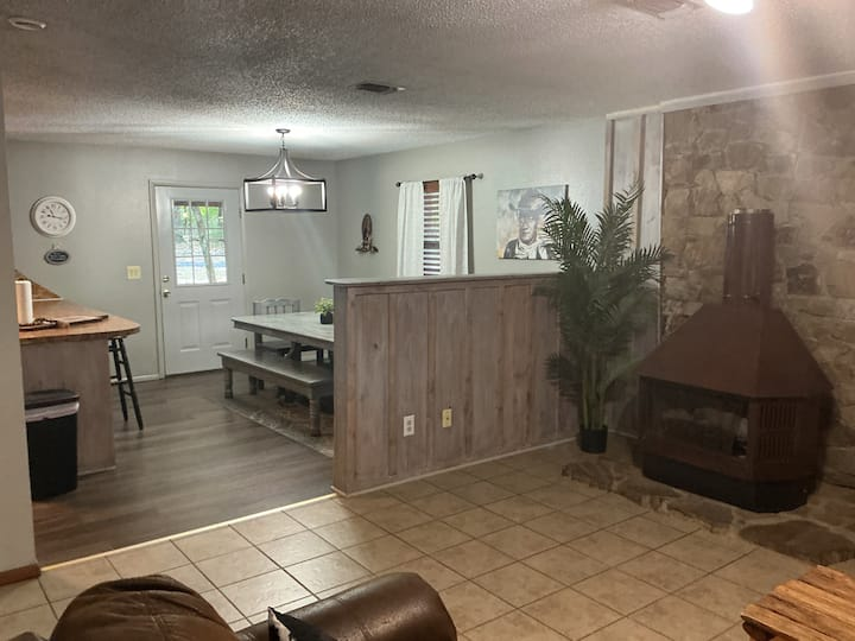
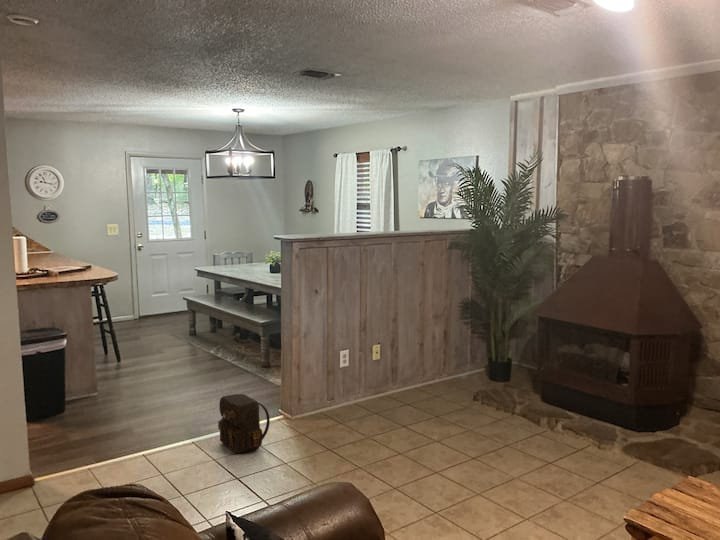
+ backpack (243, 421)
